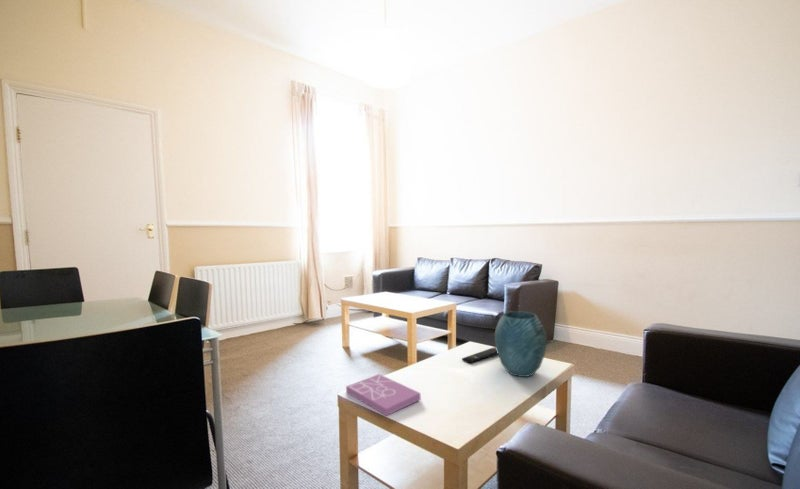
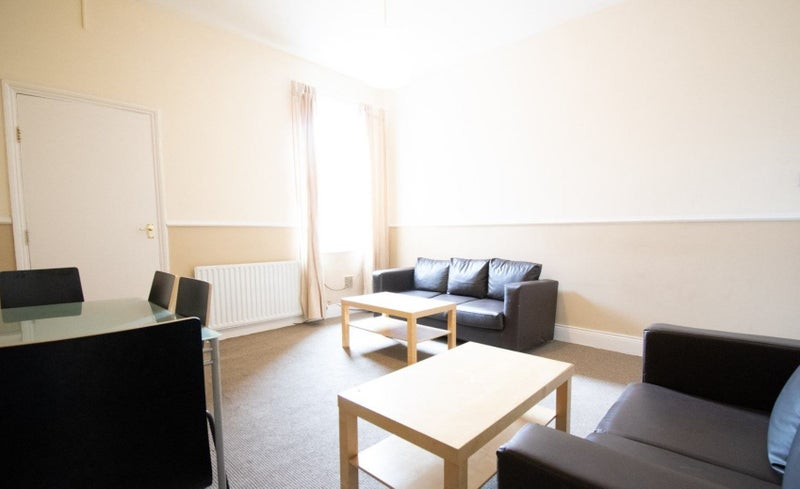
- vase (520, 343)
- book (382, 392)
- remote control (483, 355)
